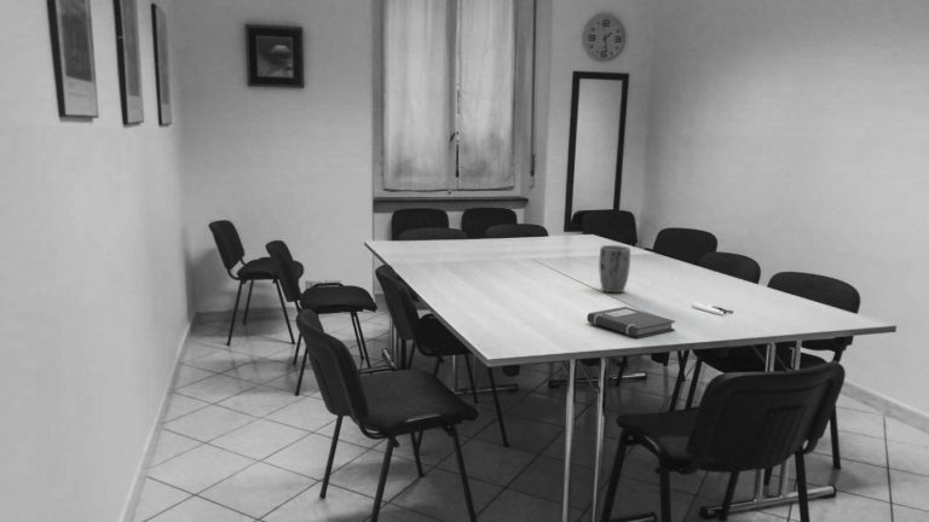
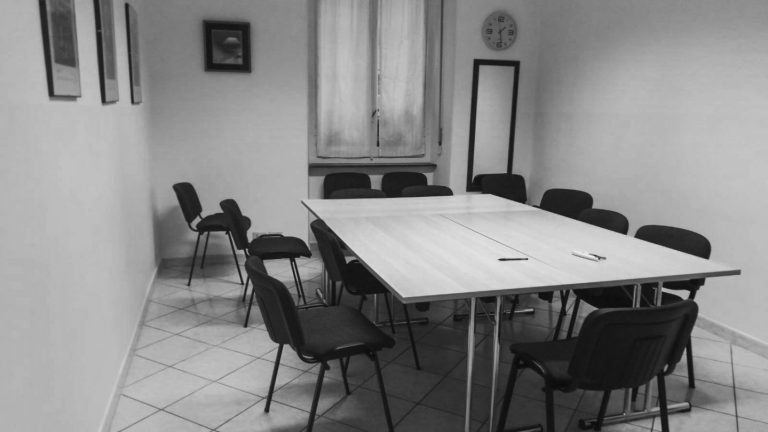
- plant pot (613, 268)
- notebook (628, 320)
